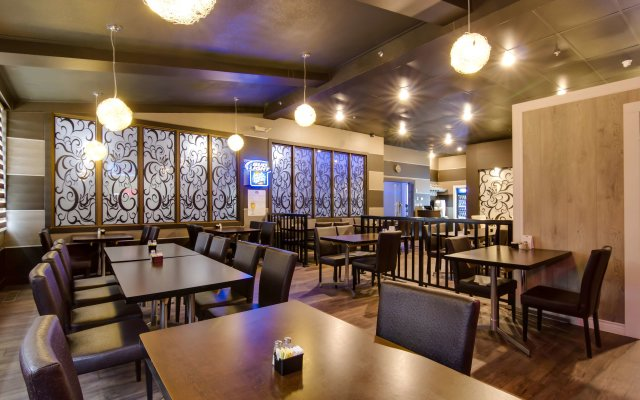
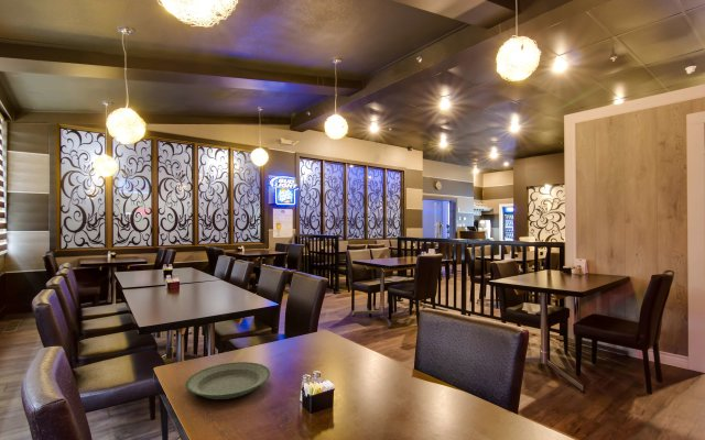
+ plate (229, 381)
